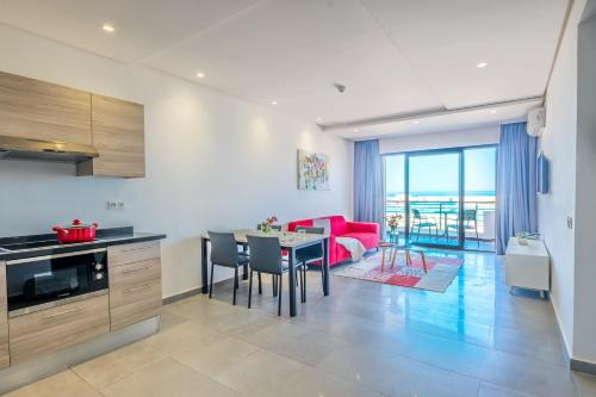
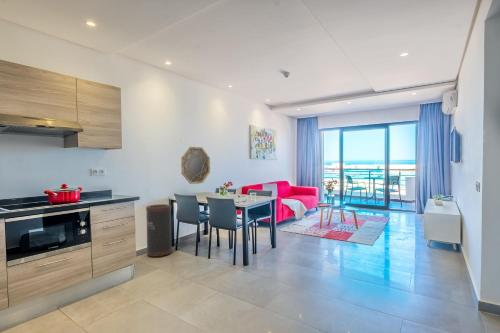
+ home mirror (196, 165)
+ trash can (159, 229)
